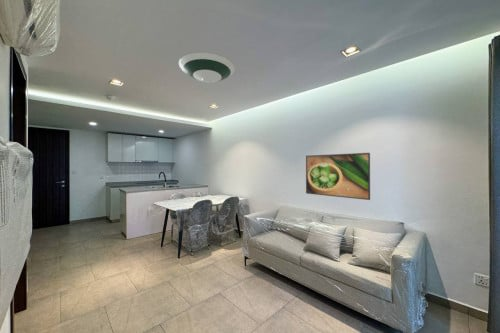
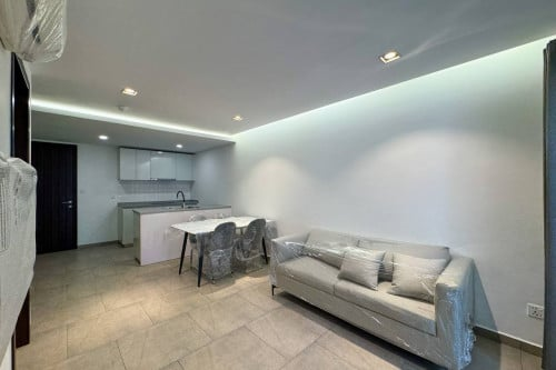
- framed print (334, 175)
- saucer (207, 74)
